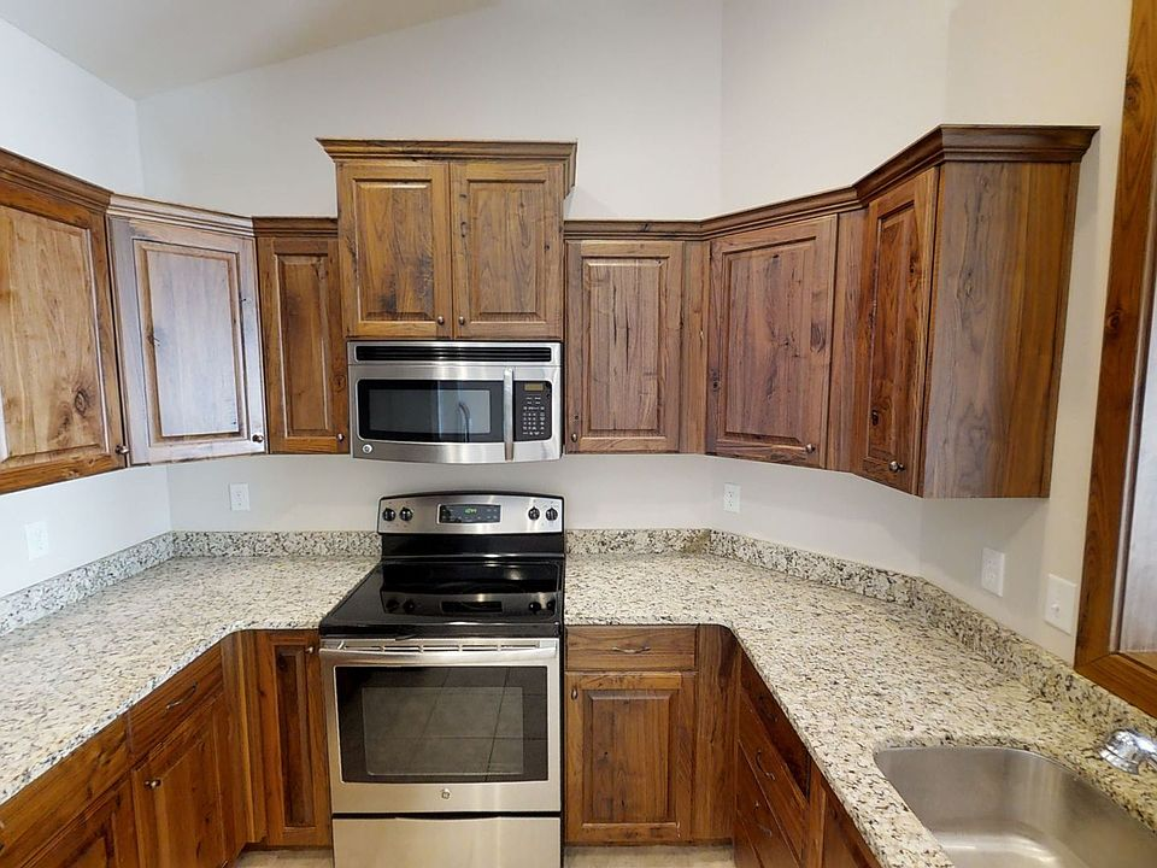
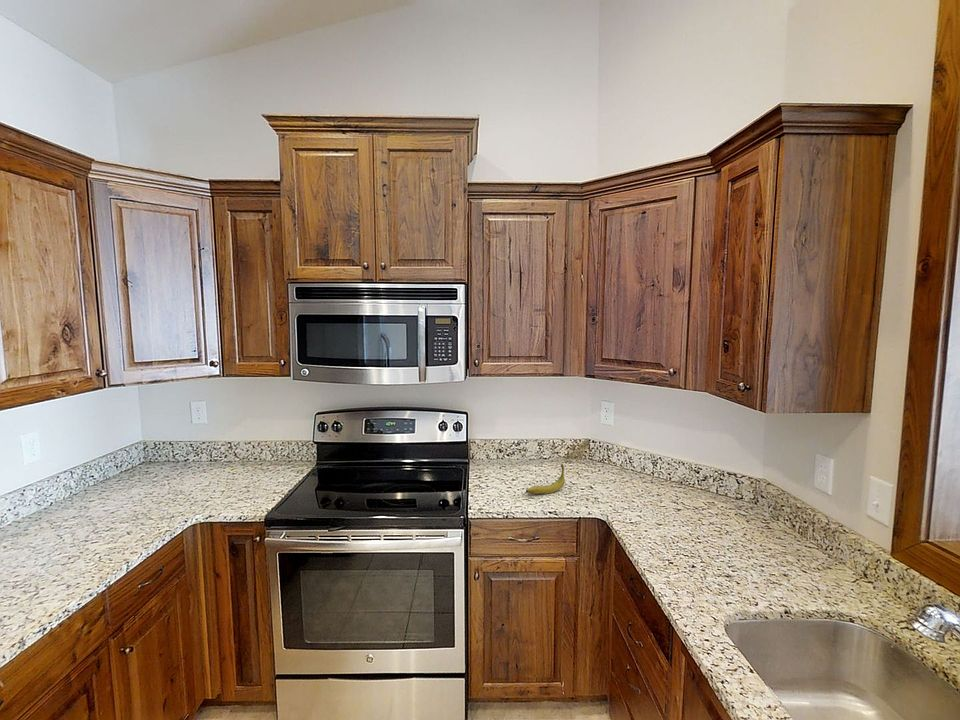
+ banana (548, 485)
